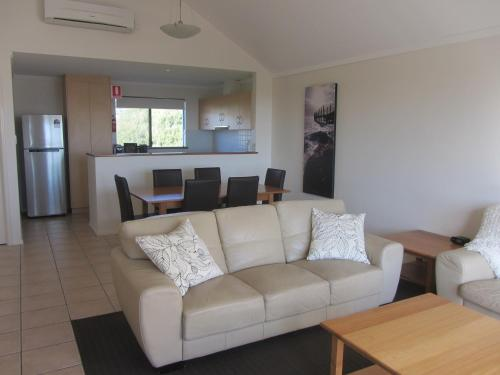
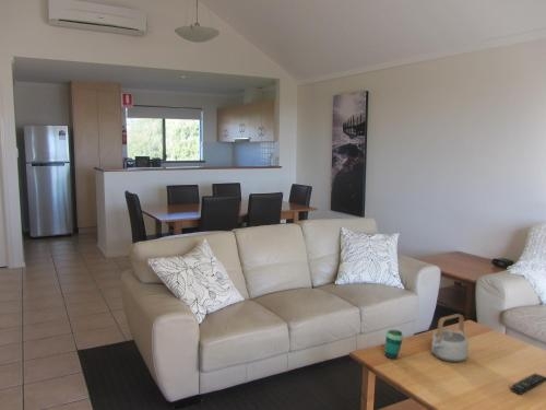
+ cup (393, 344)
+ teapot (448, 336)
+ remote control (530, 383)
